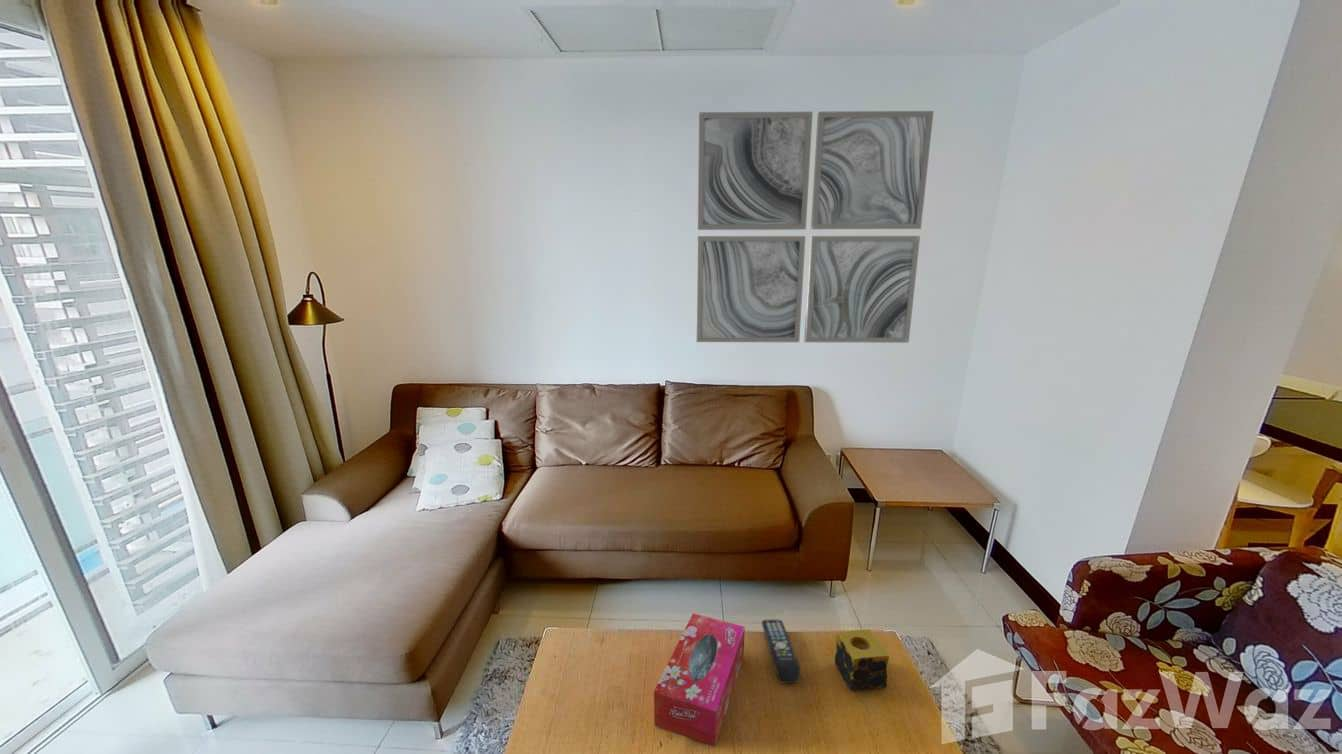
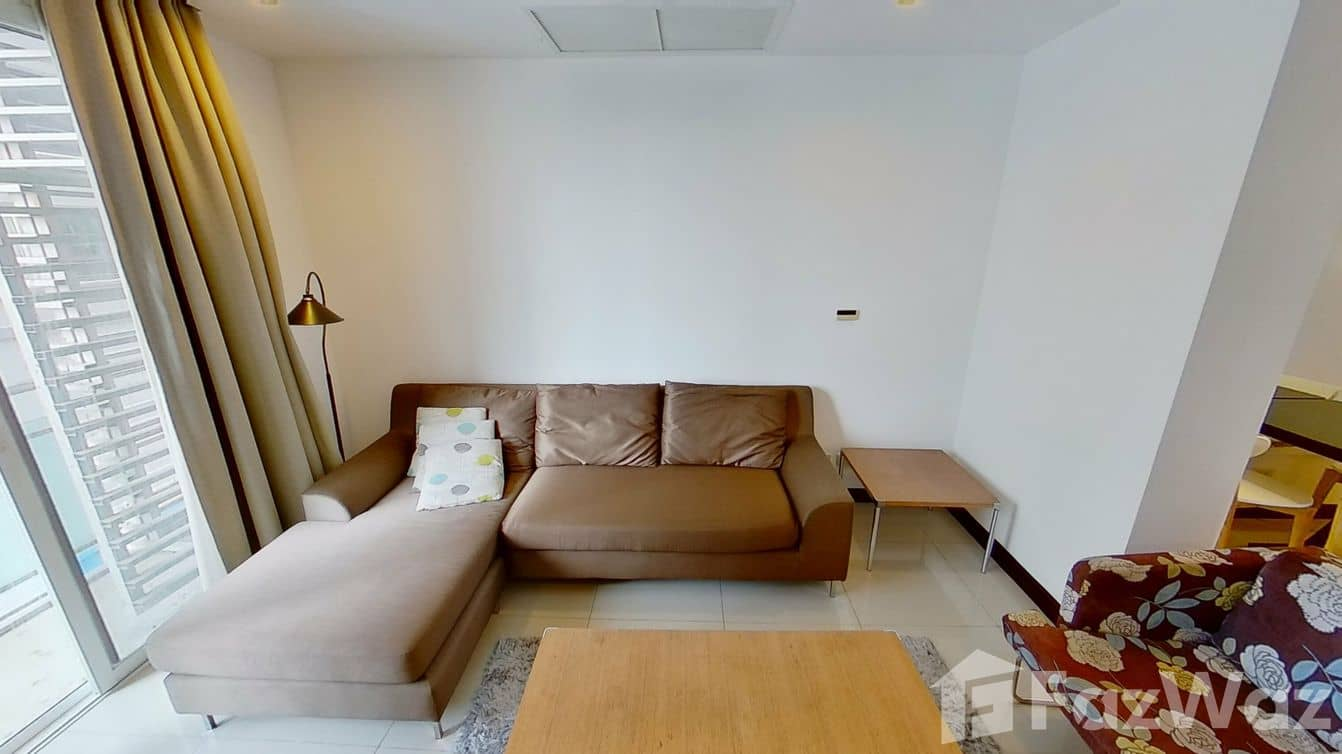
- candle (861, 659)
- remote control (779, 646)
- wall art (805, 229)
- tissue box (702, 672)
